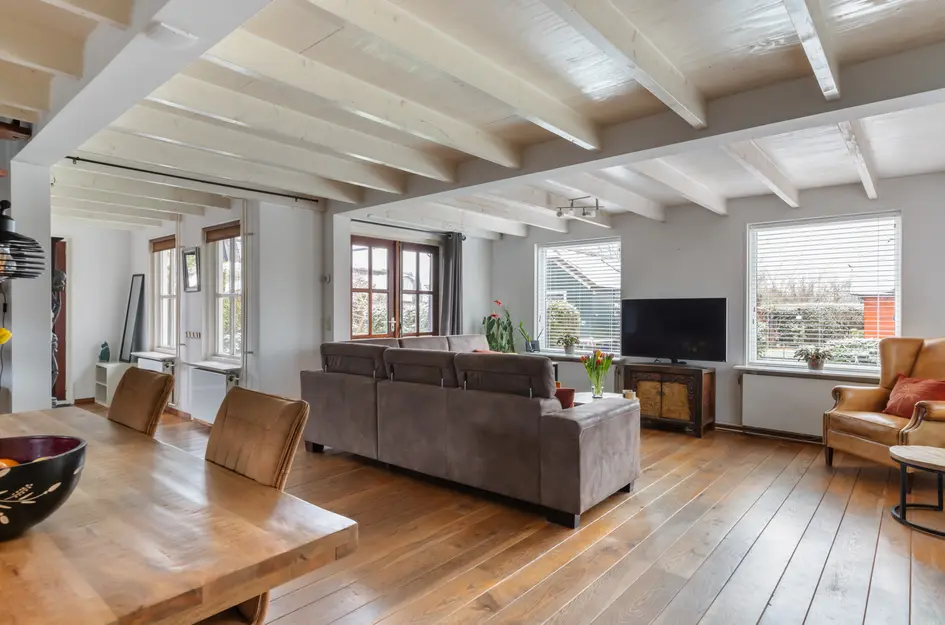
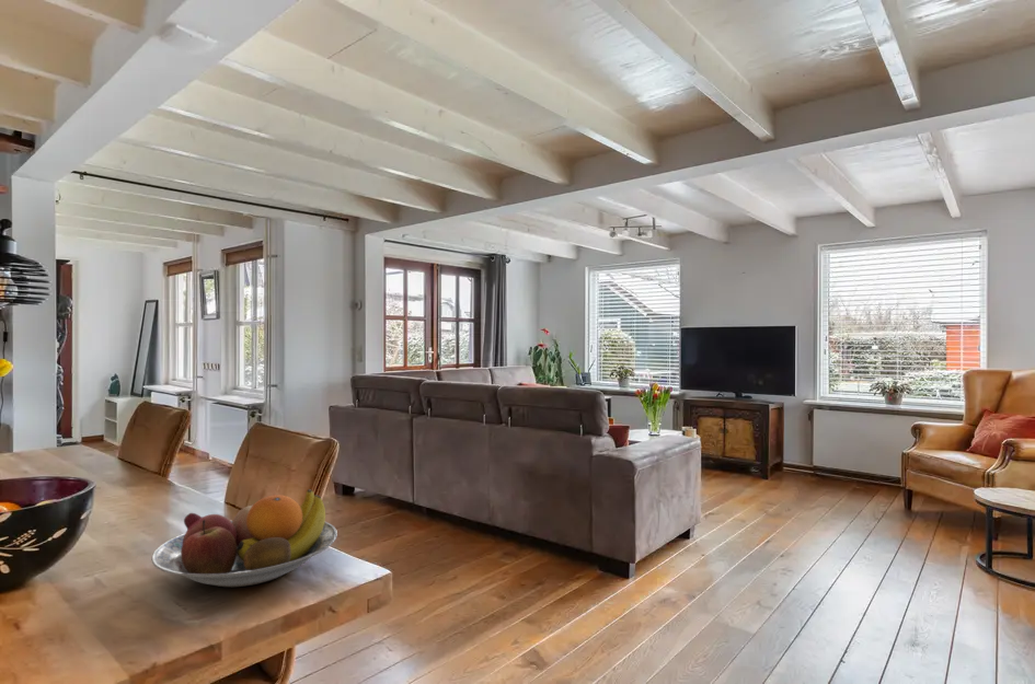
+ fruit bowl (250, 534)
